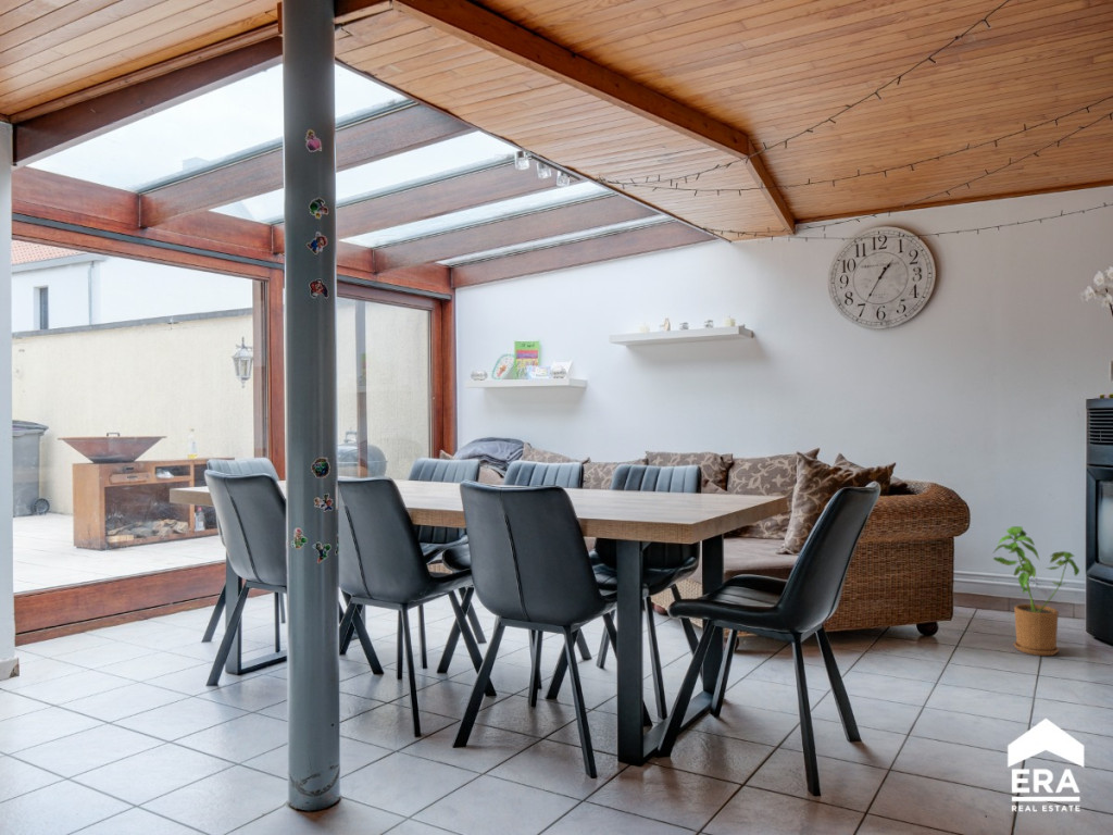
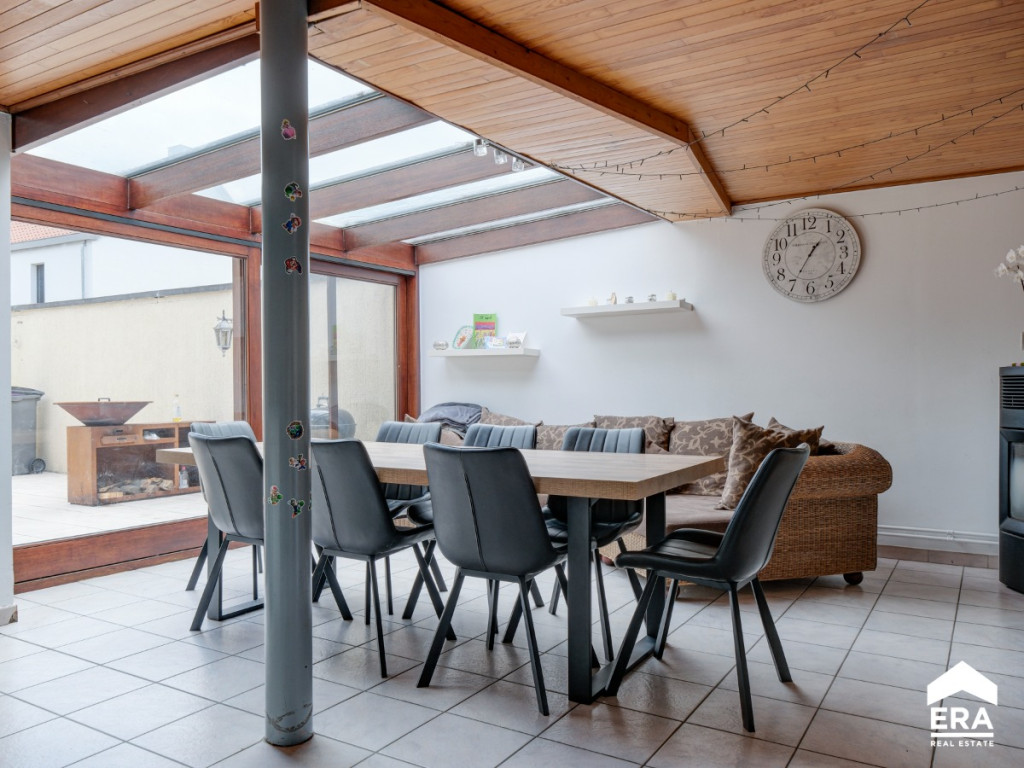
- house plant (1029, 588)
